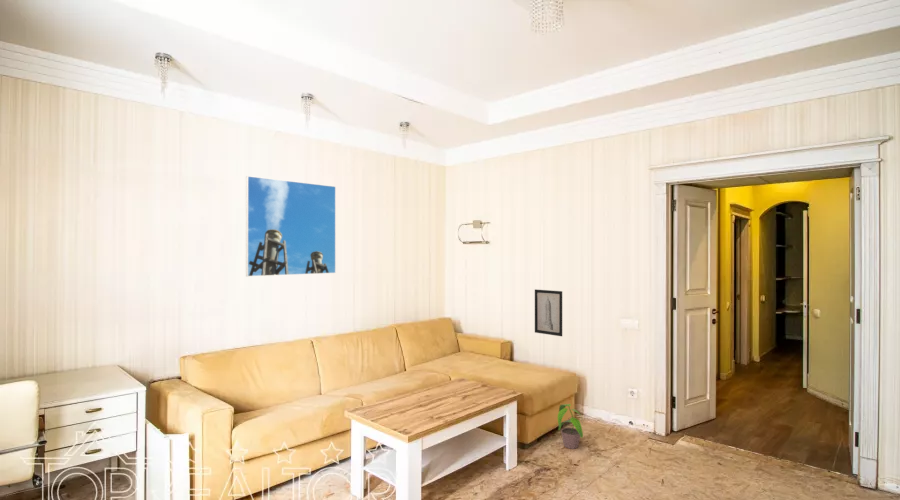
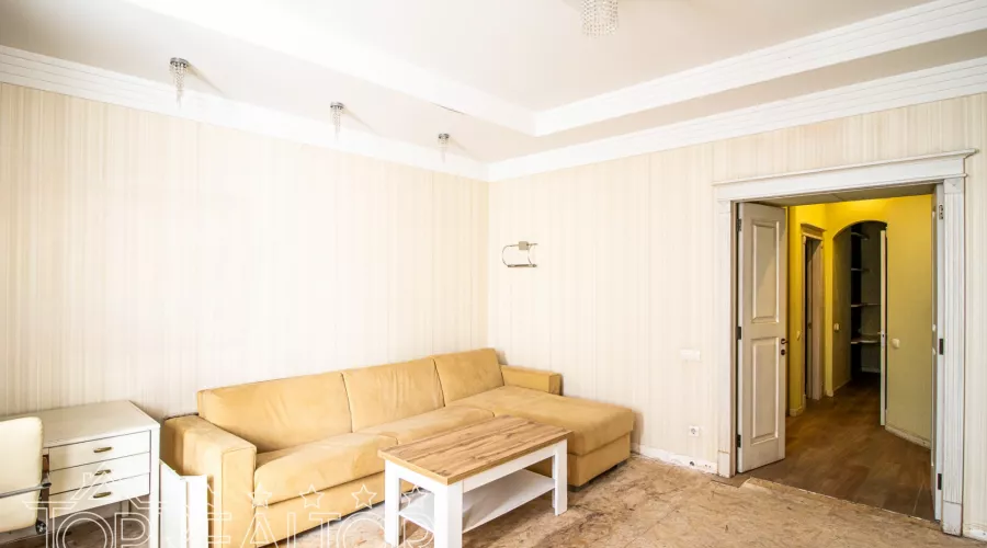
- wall art (548, 312)
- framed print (294, 228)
- potted plant (570, 428)
